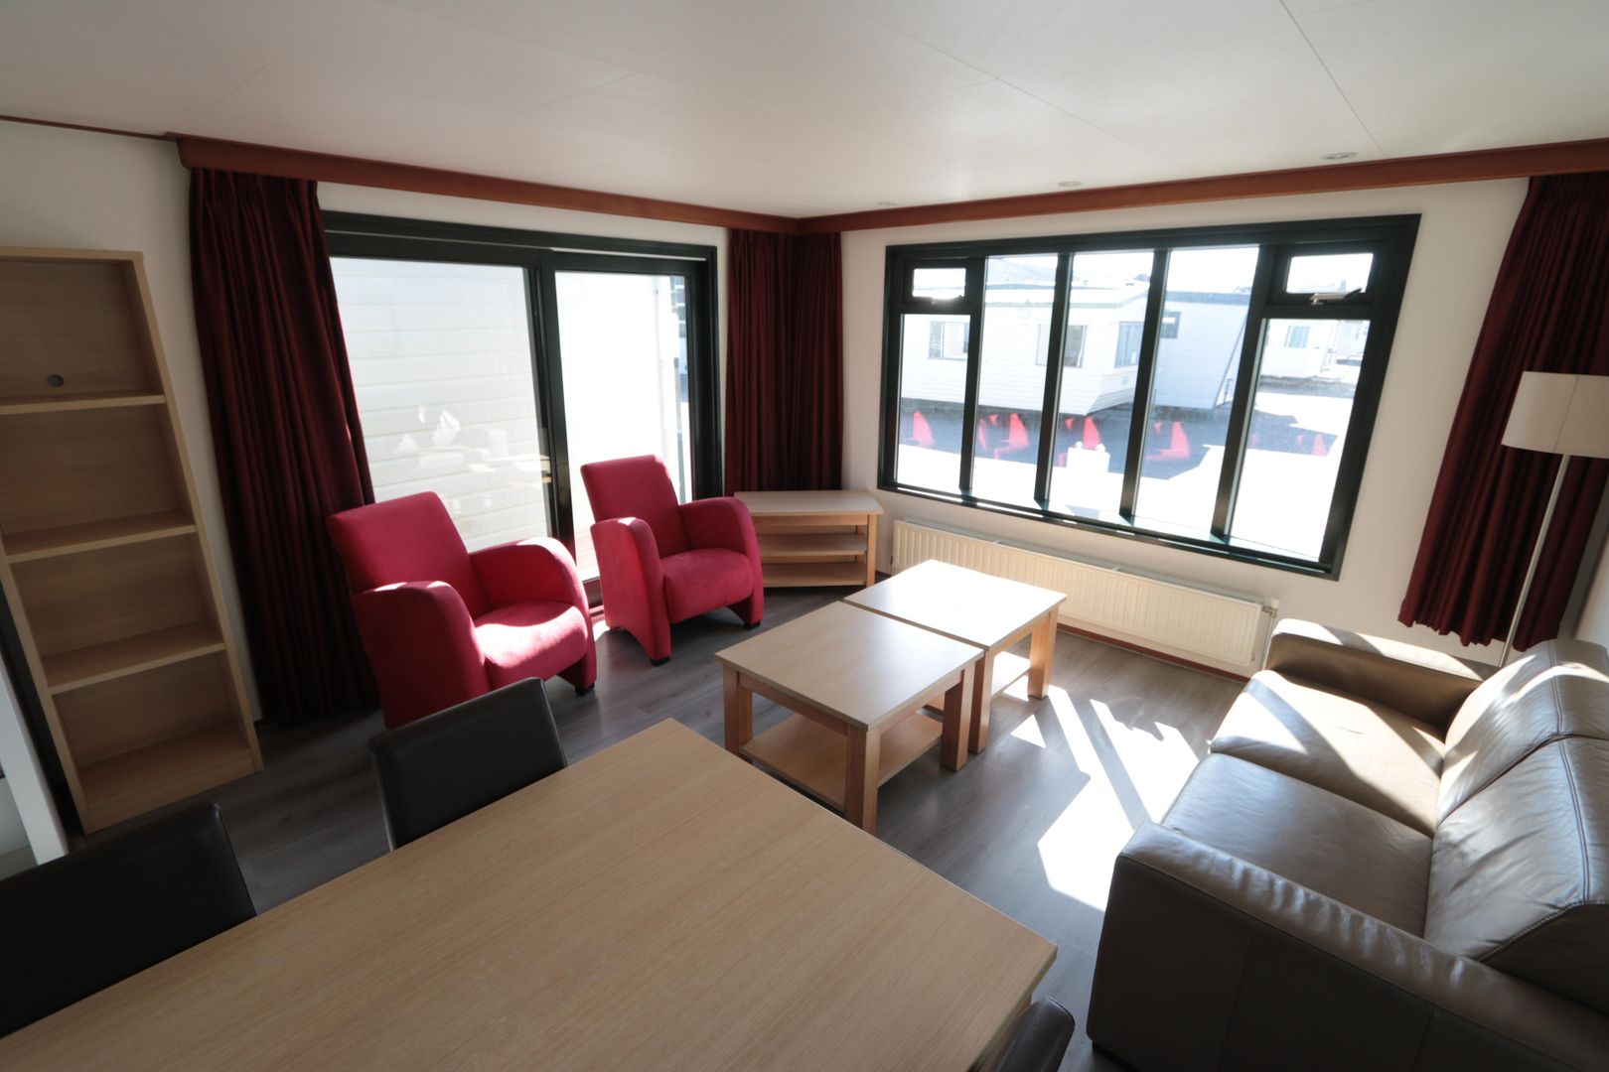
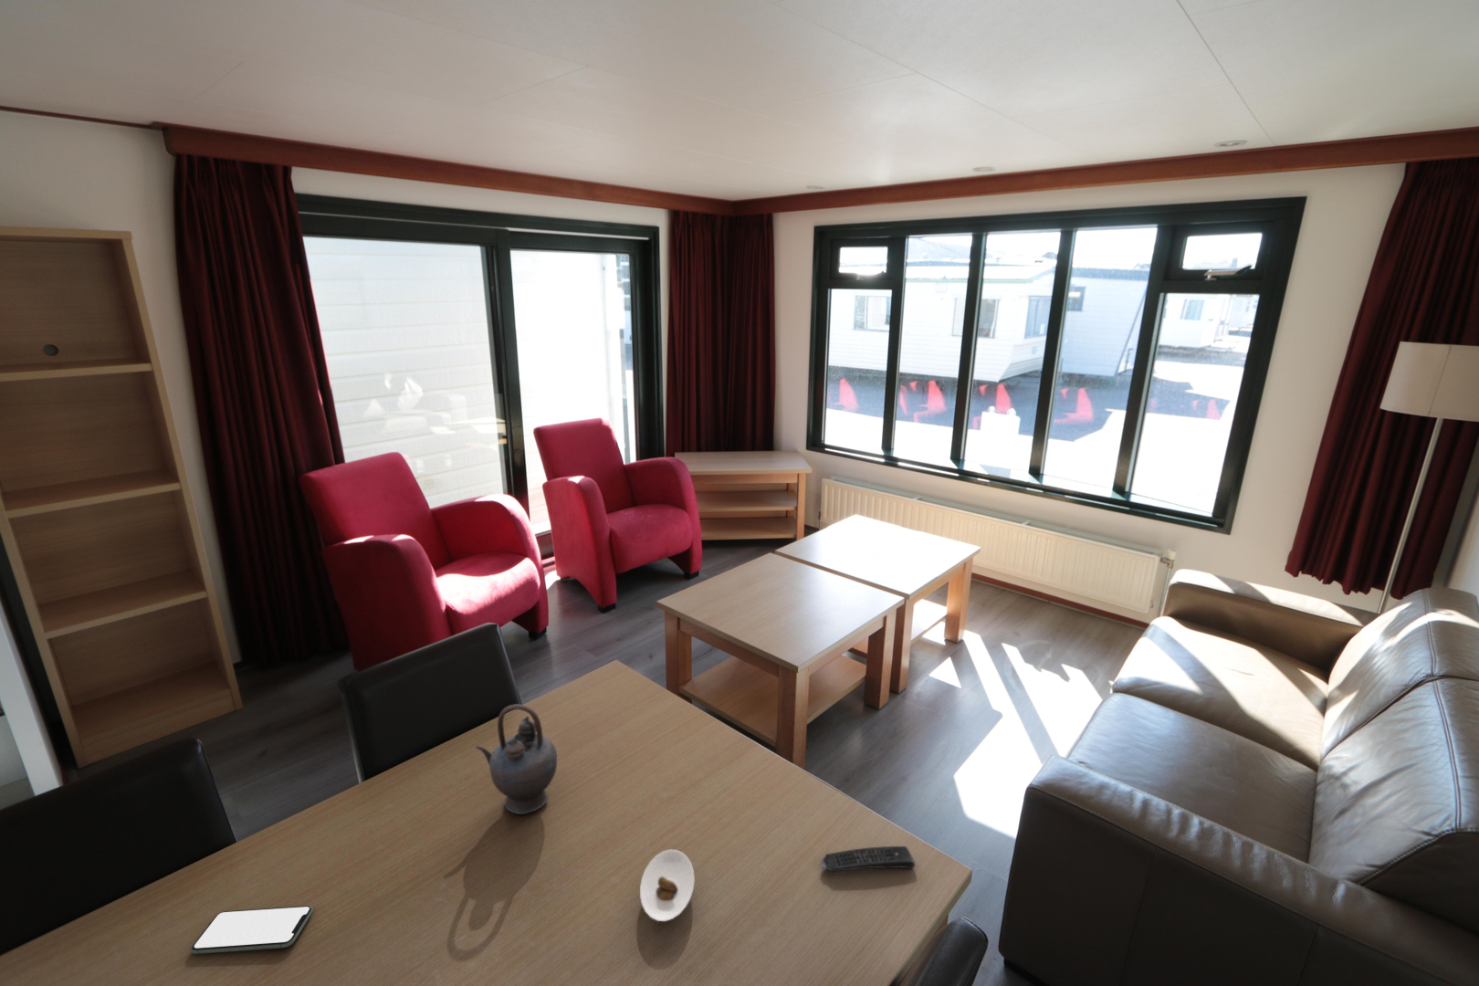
+ teapot (515, 753)
+ smartphone (254, 929)
+ saucer (667, 887)
+ remote control (865, 861)
